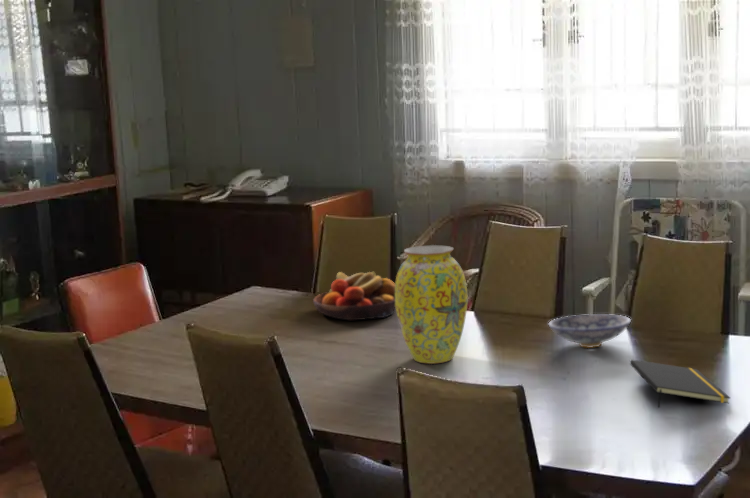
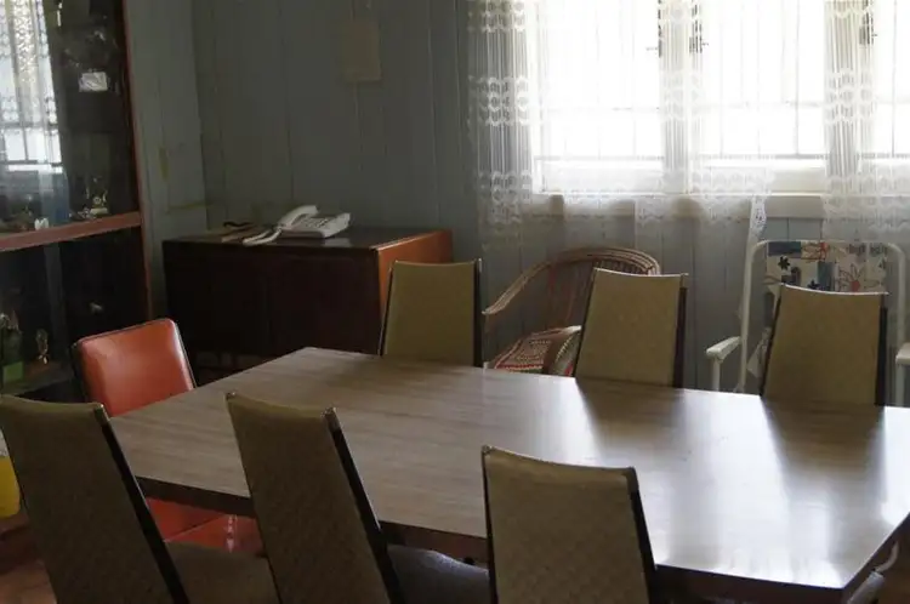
- bowl (589, 332)
- fruit bowl (356, 293)
- notepad (677, 380)
- vase (431, 304)
